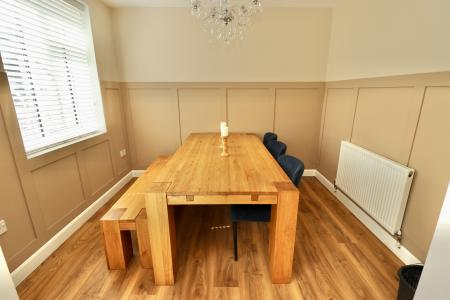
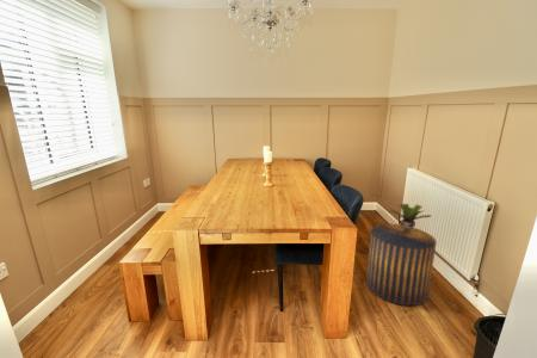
+ potted plant (409, 217)
+ stool (399, 261)
